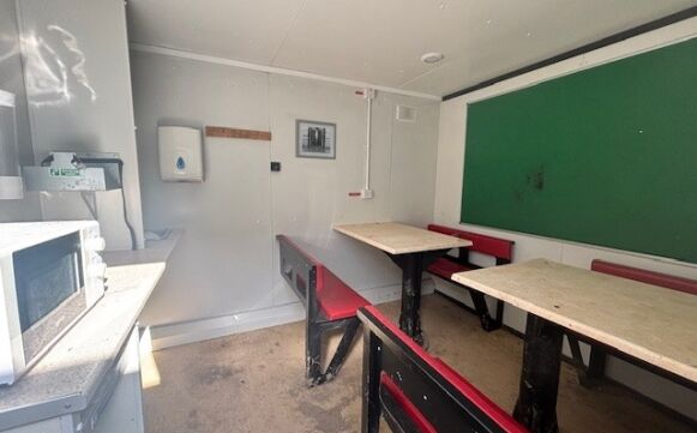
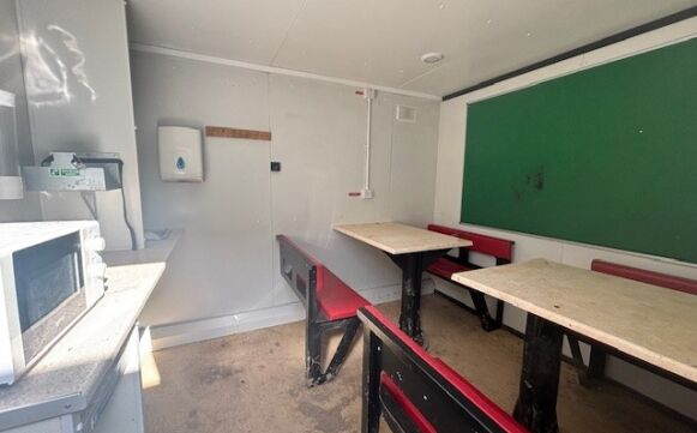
- wall art (316, 139)
